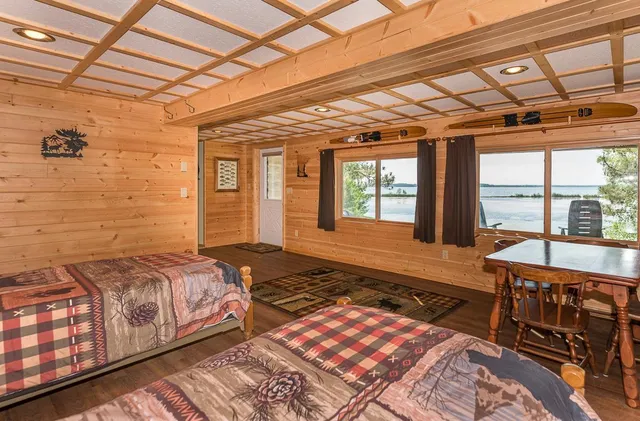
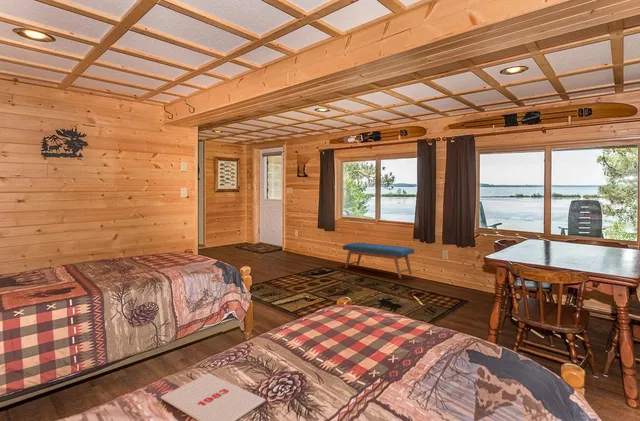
+ bench (377, 256)
+ magazine (212, 398)
